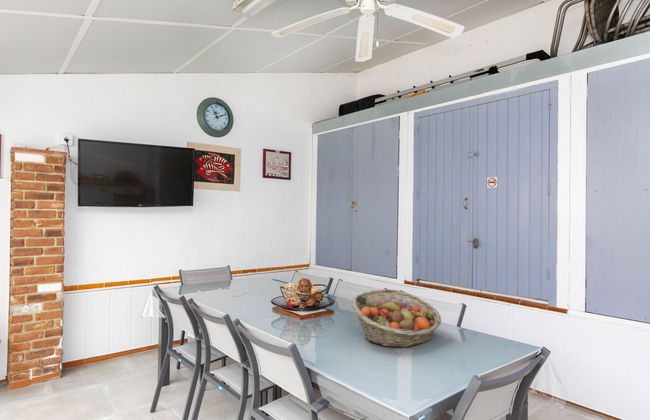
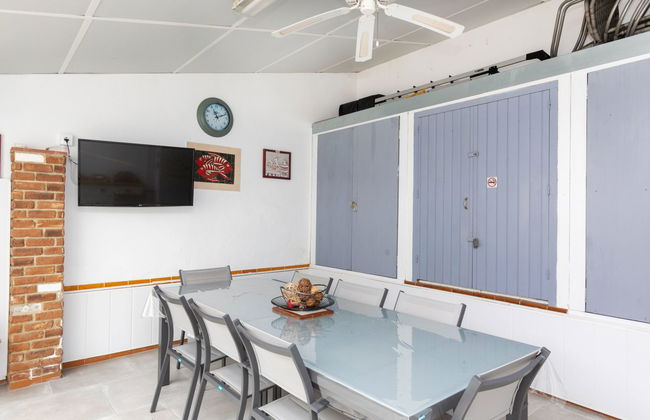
- fruit basket (395, 316)
